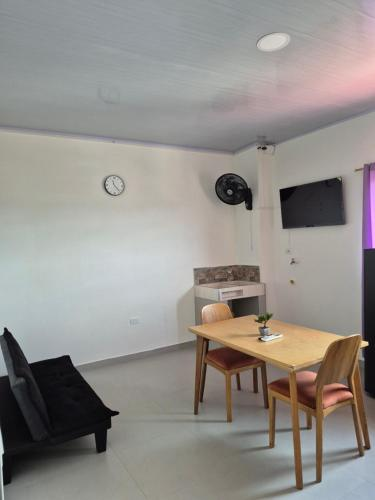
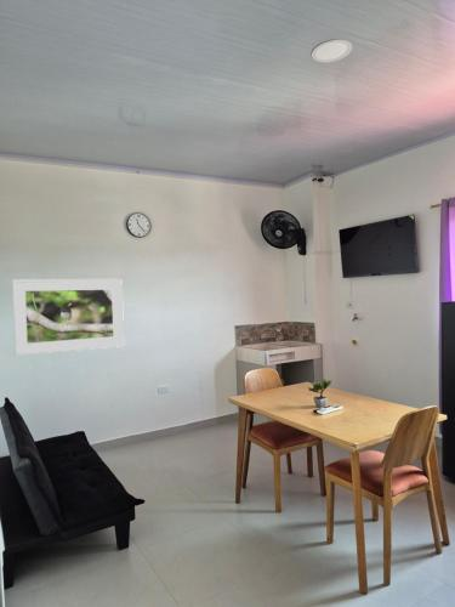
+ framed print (72, 314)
